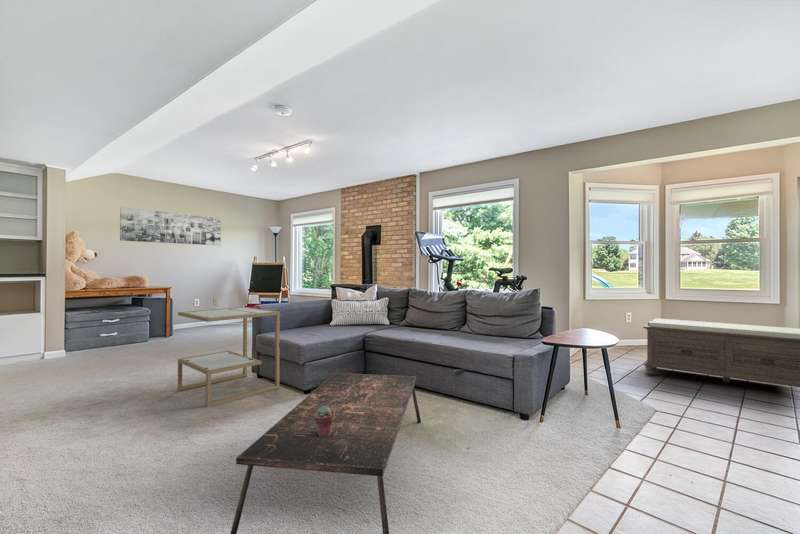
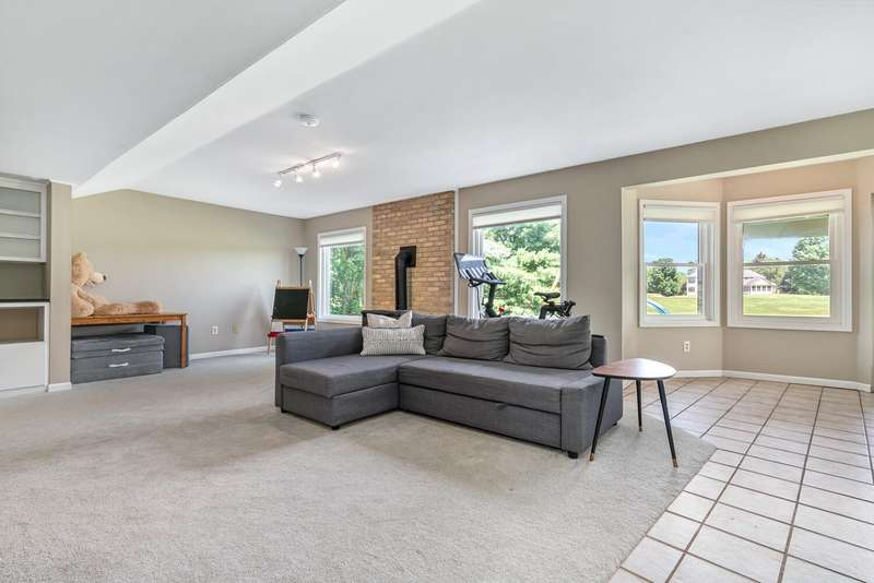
- wall art (174, 228)
- bench (724, 353)
- potted succulent (324, 418)
- coffee table (351, 434)
- side table (229, 351)
